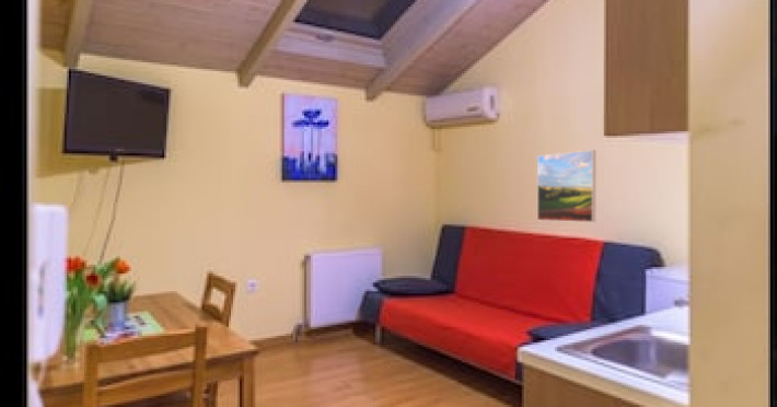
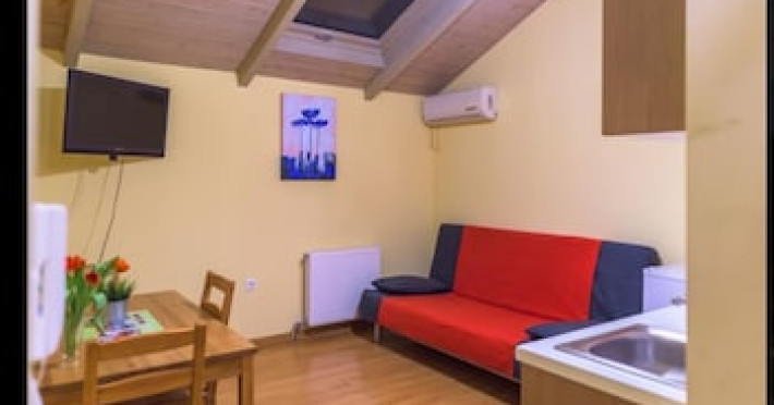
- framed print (565, 187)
